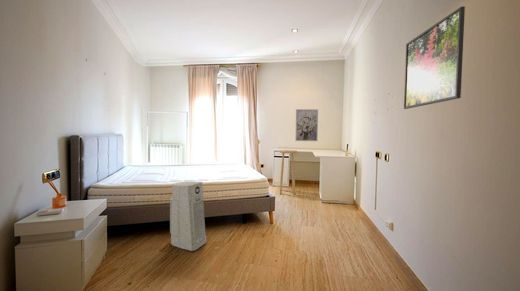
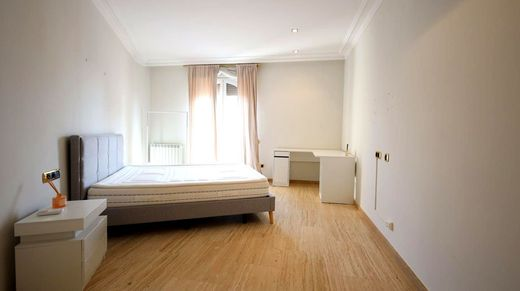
- air purifier (187, 213)
- wall art (306, 125)
- stool (292, 171)
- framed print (429, 66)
